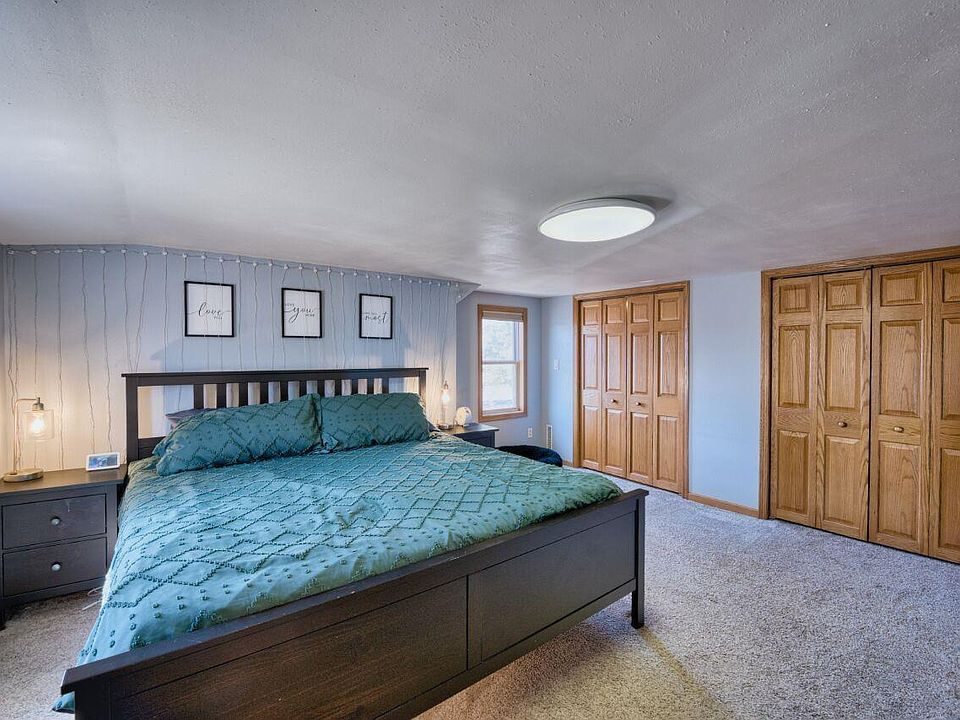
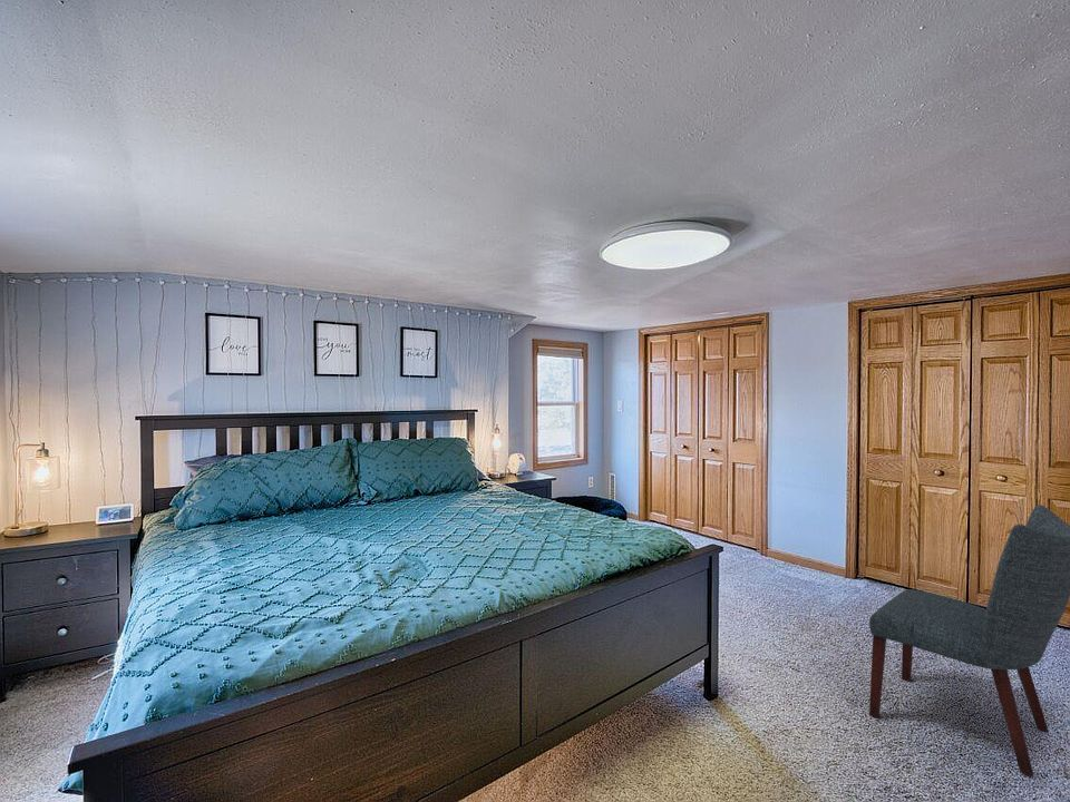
+ chair (972, 616)
